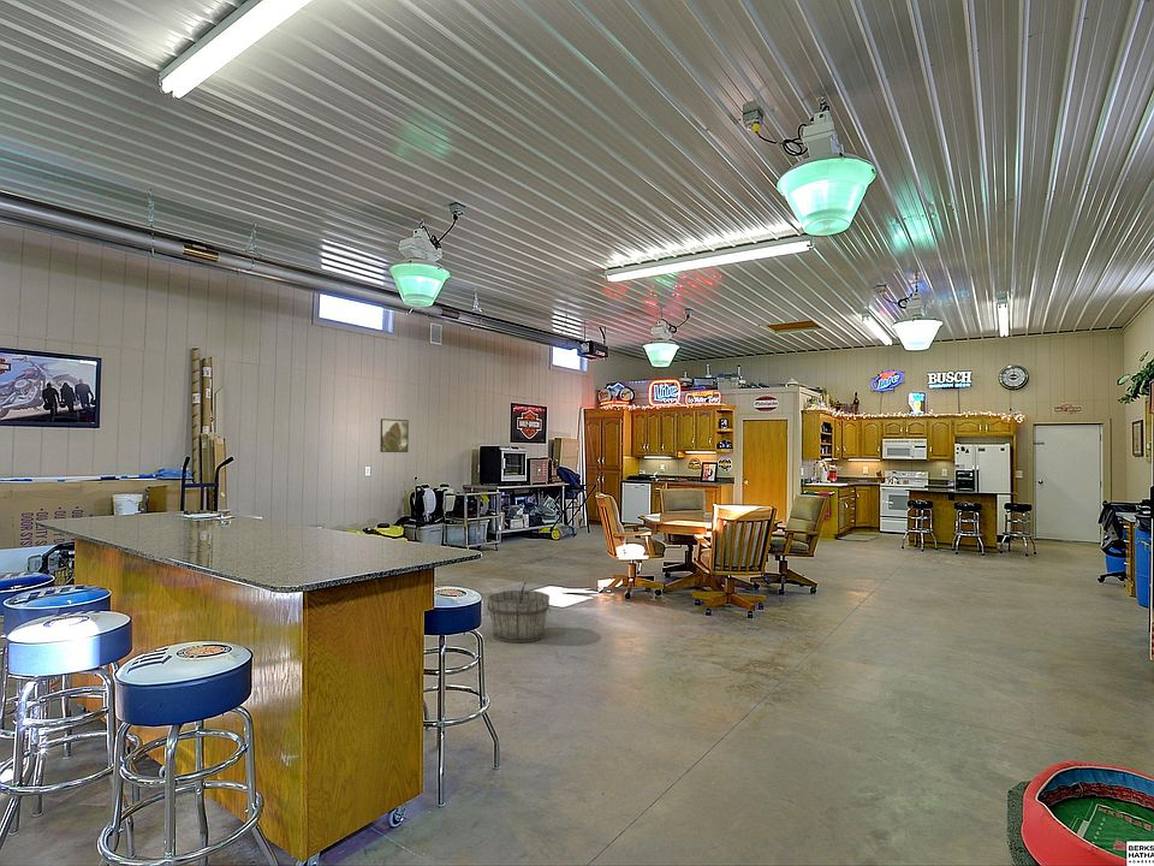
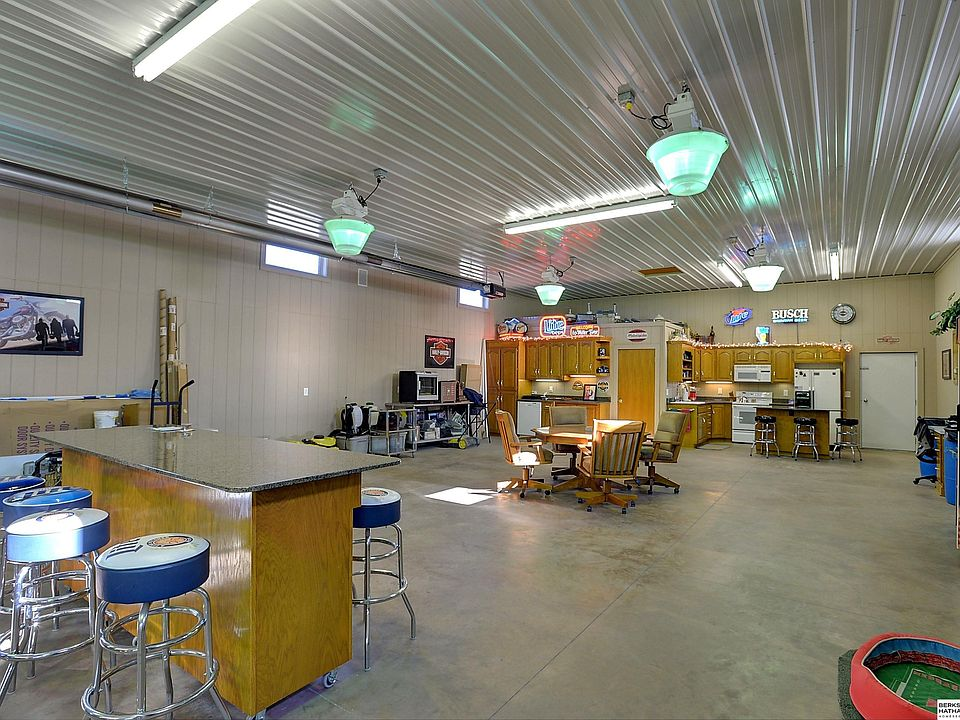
- wooden bucket (518, 609)
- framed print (394, 435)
